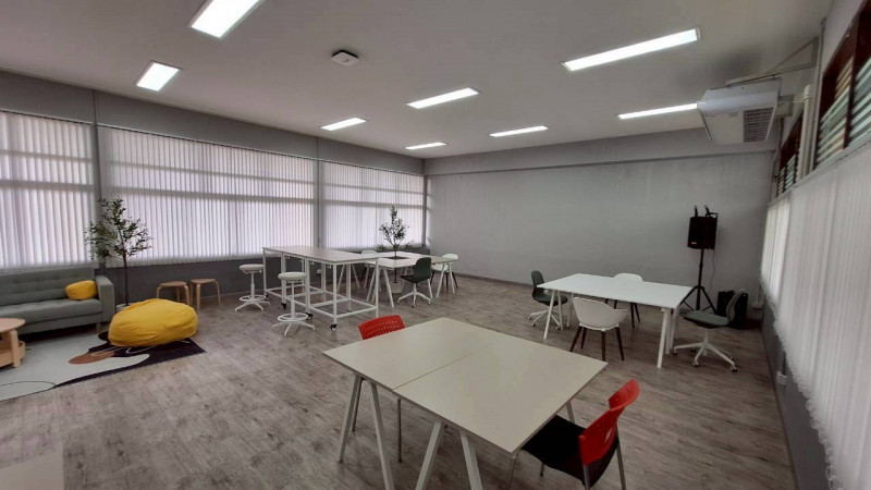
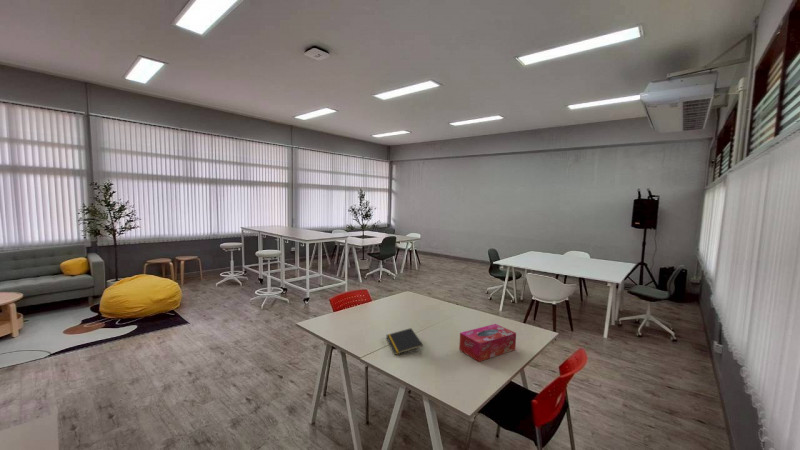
+ notepad (403, 340)
+ tissue box (487, 341)
